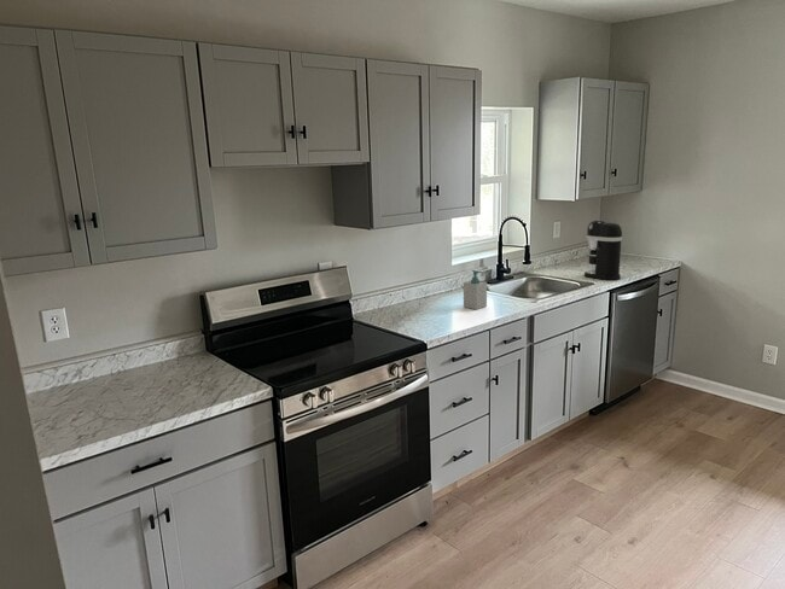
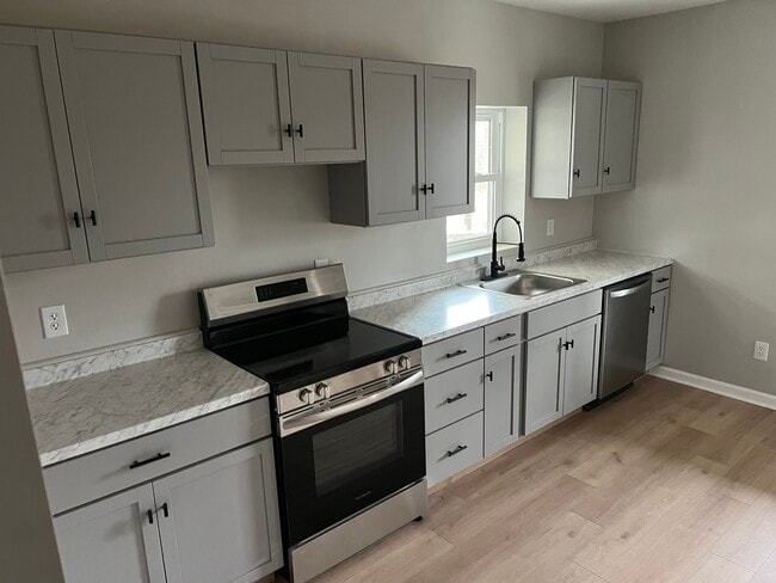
- soap bottle (475, 288)
- coffee maker (603, 249)
